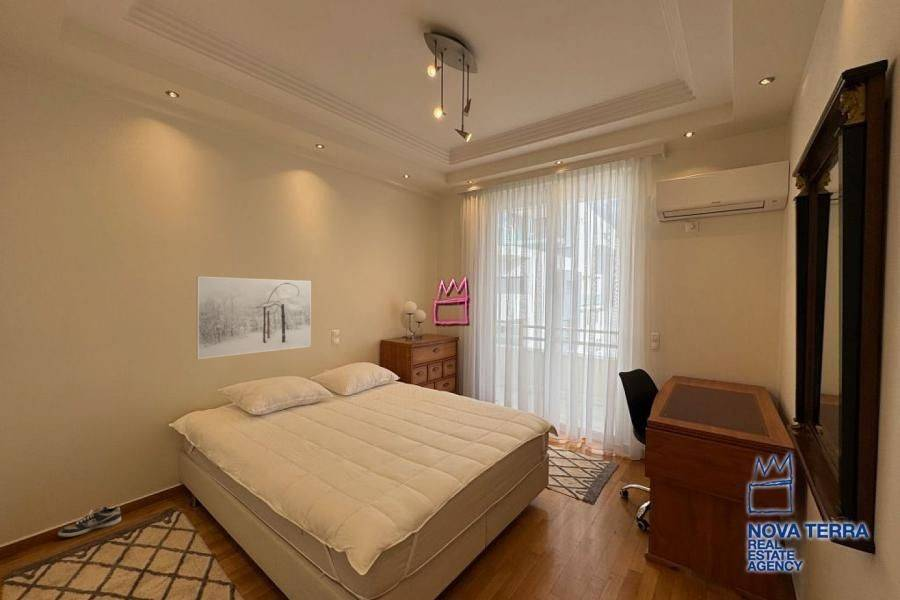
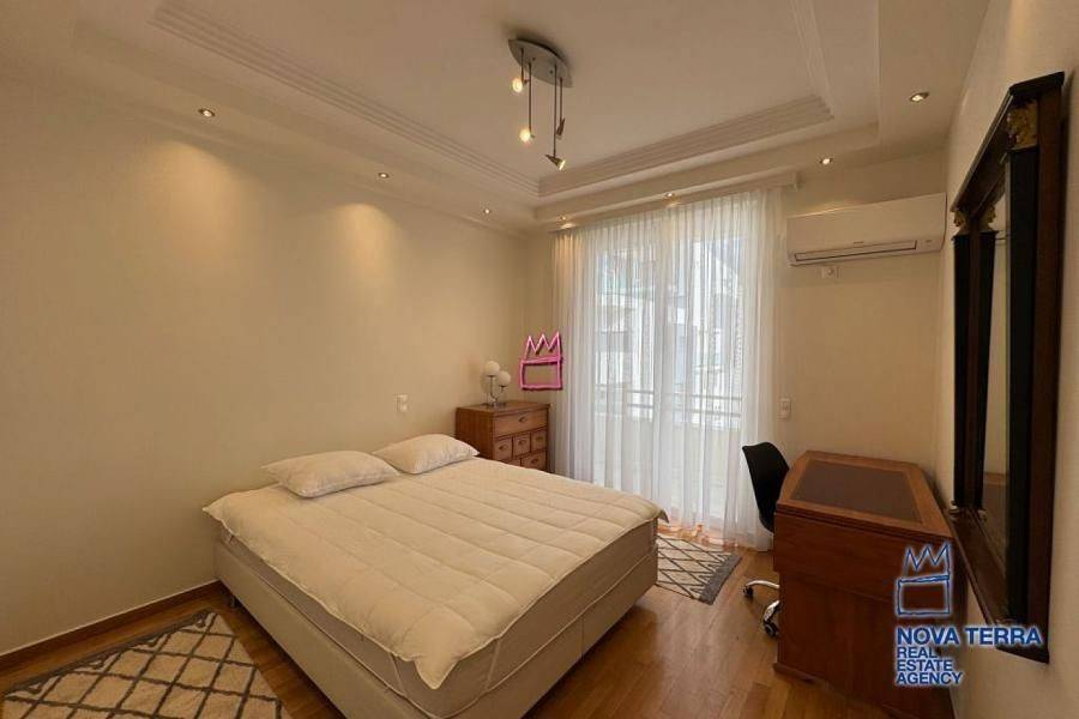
- shoe (90, 519)
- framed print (259, 315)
